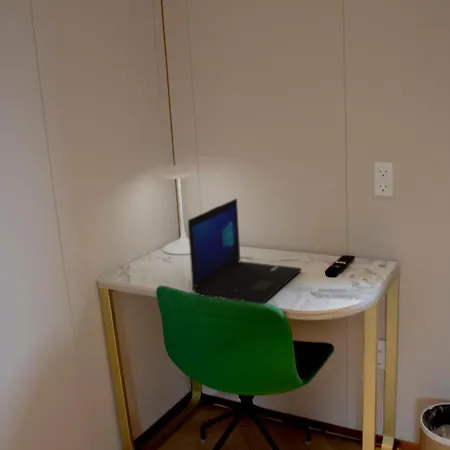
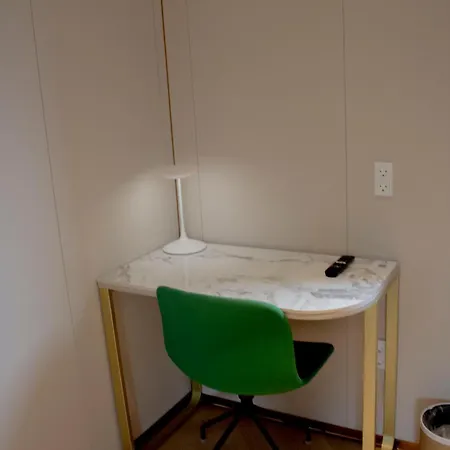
- laptop (239, 246)
